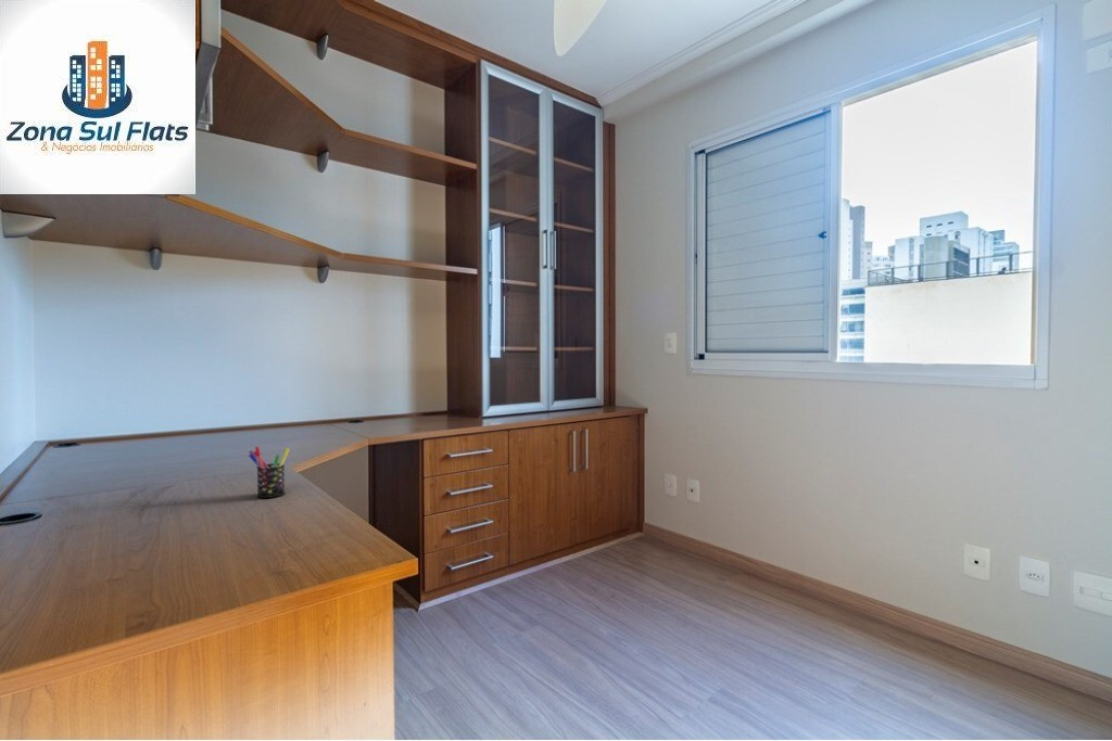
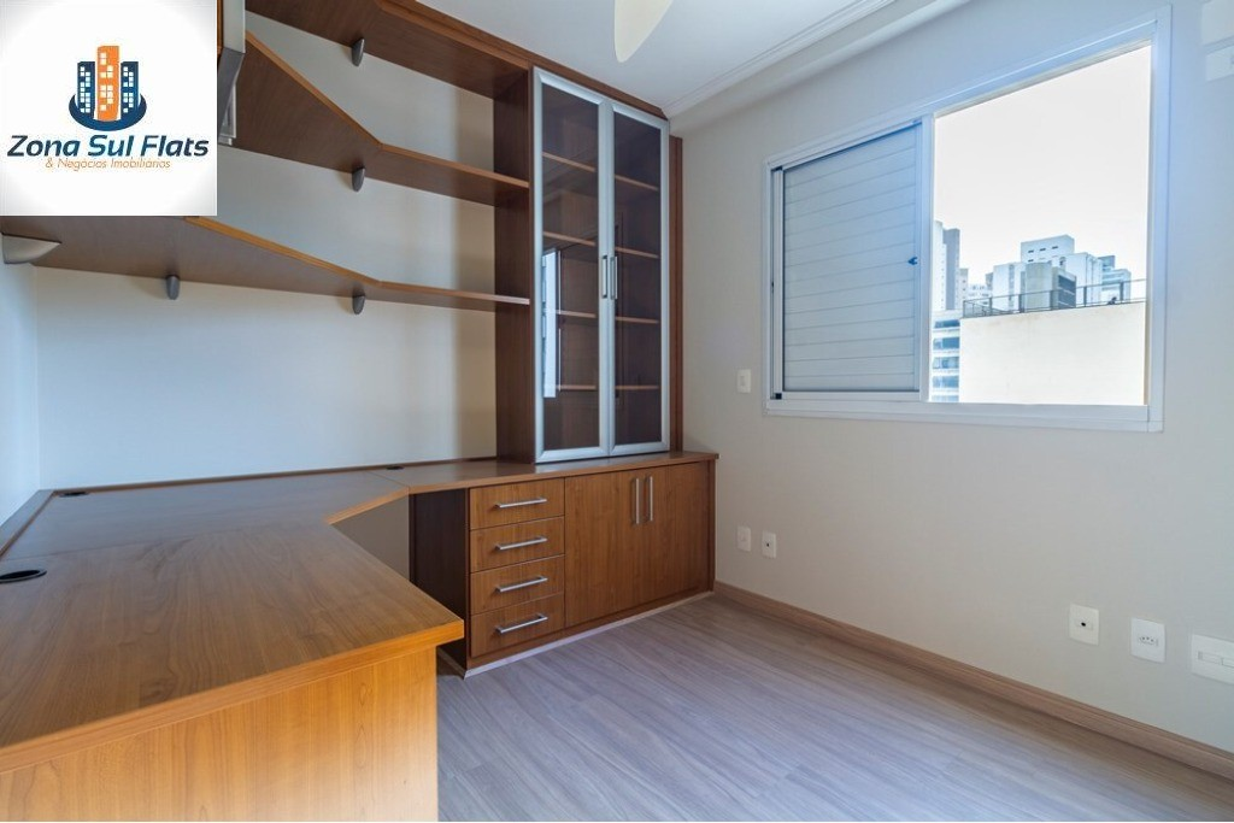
- pen holder (270, 470)
